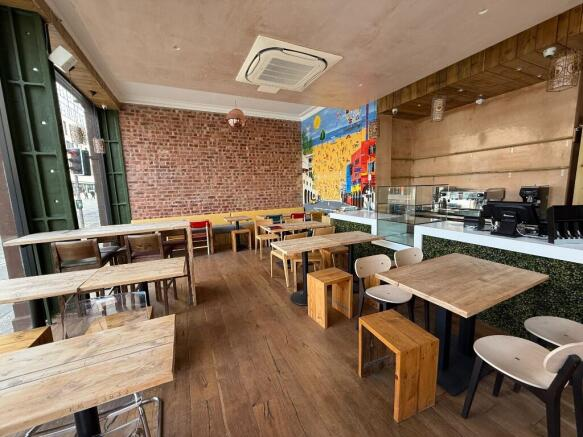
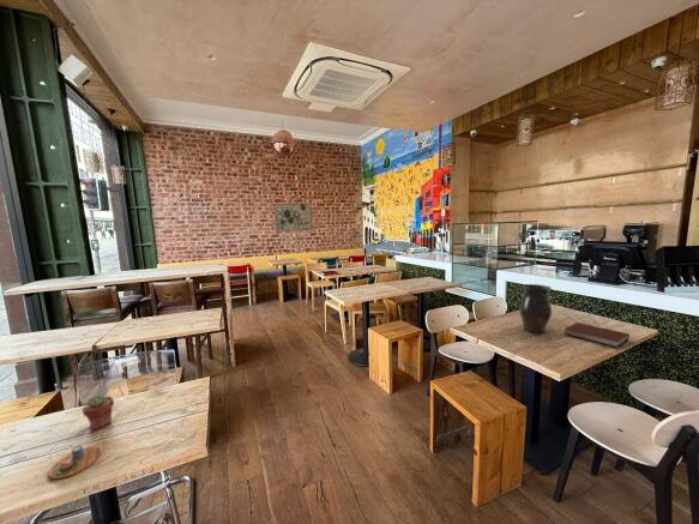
+ mug (73, 452)
+ potted succulent (98, 409)
+ wall art (293, 217)
+ notebook (595, 333)
+ vase (535, 308)
